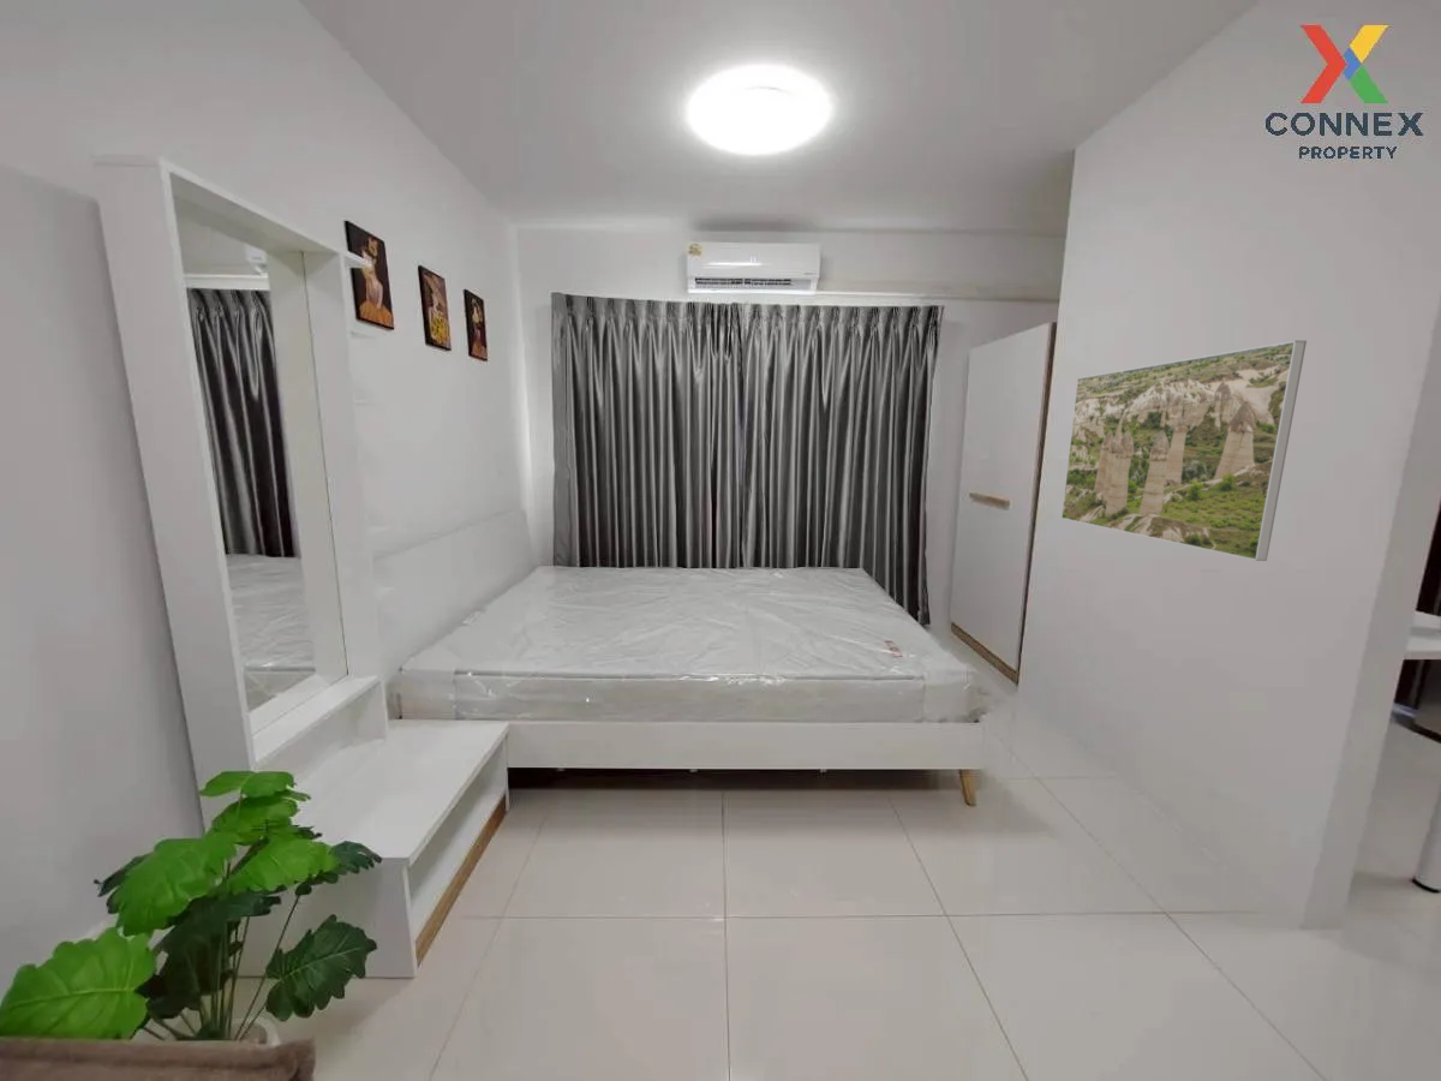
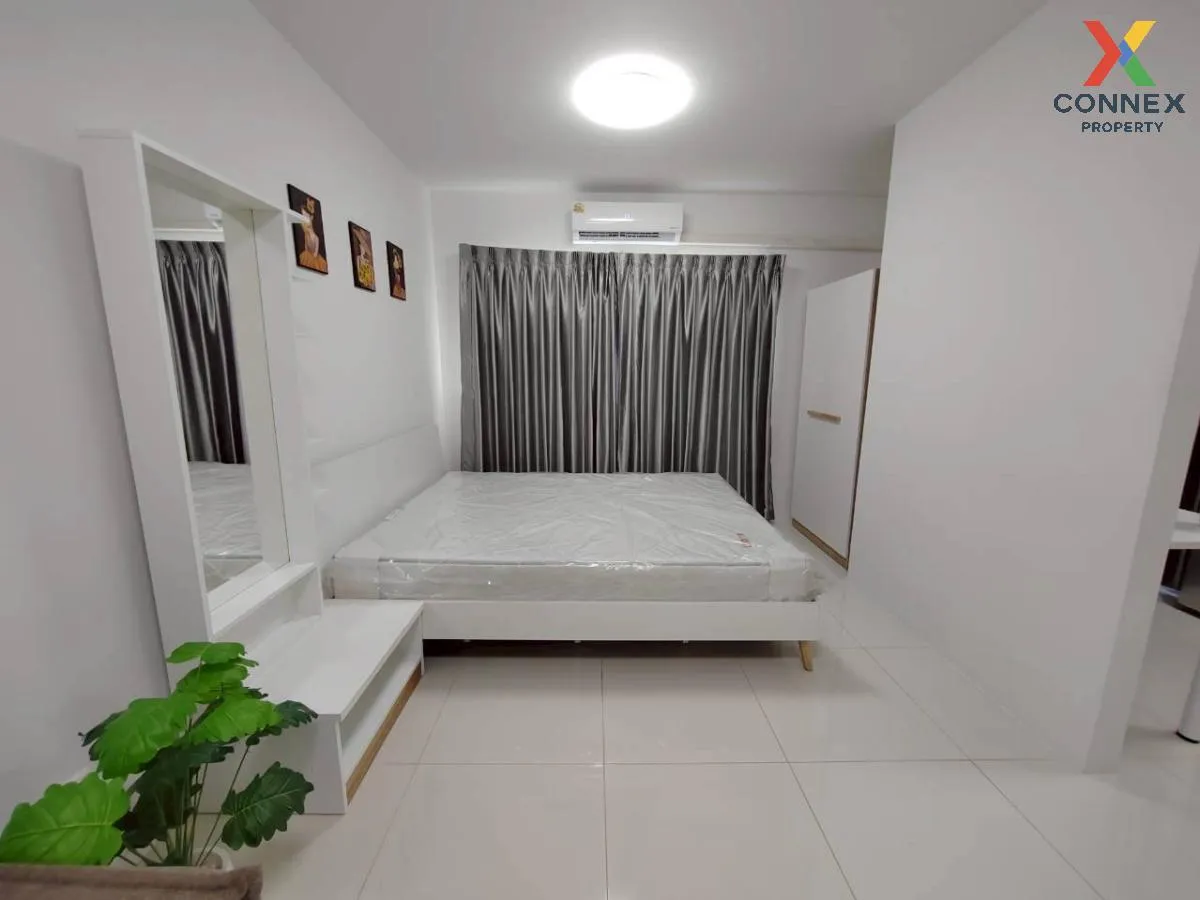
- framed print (1153, 450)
